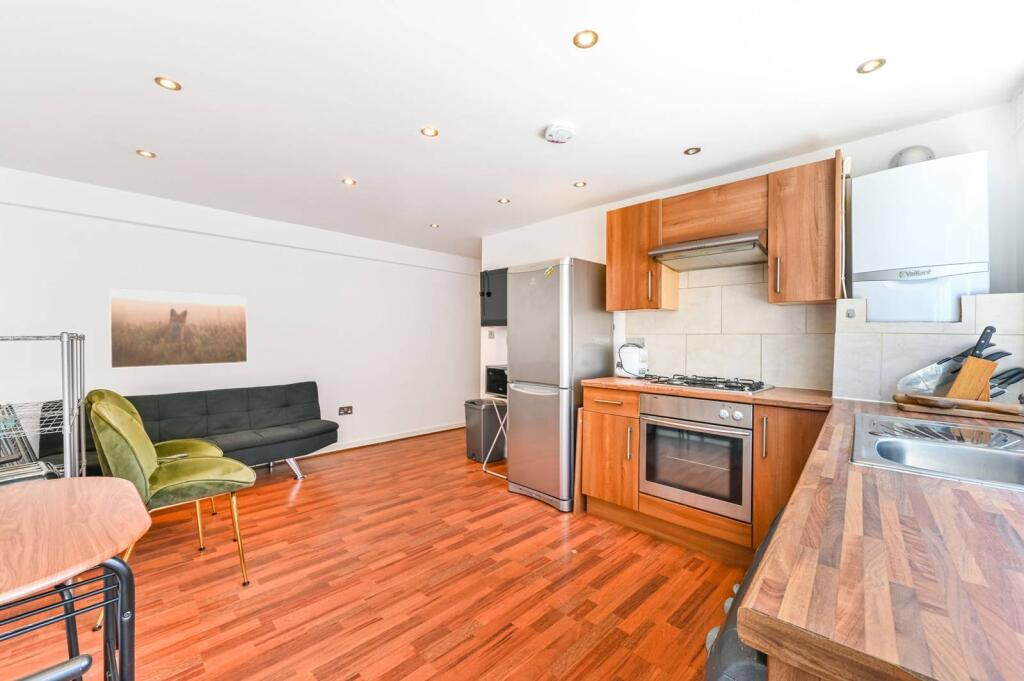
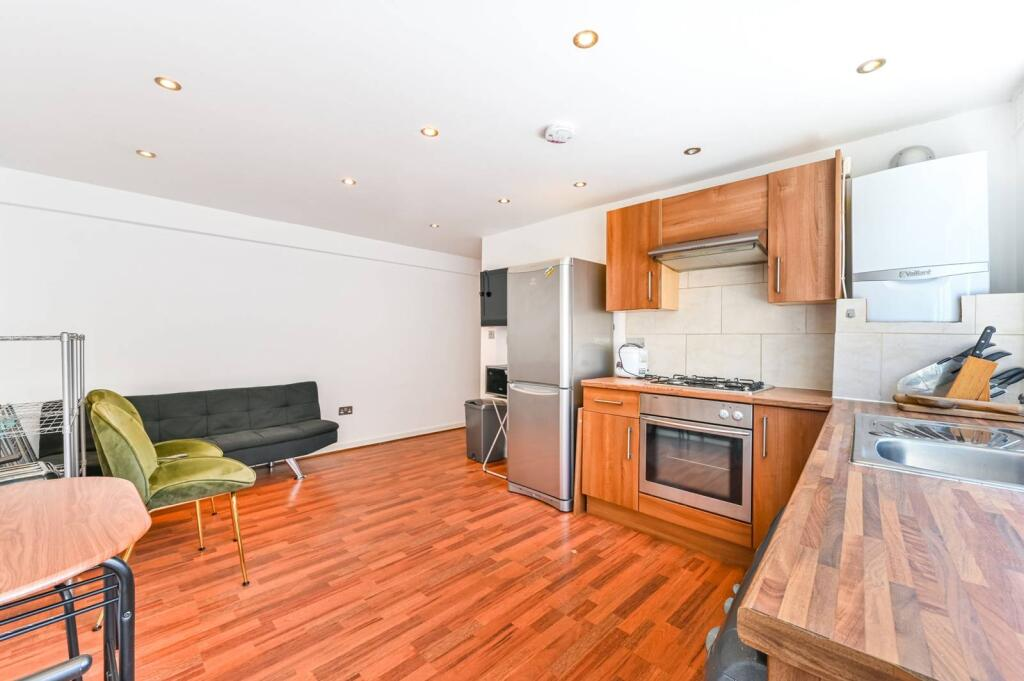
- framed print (184, 329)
